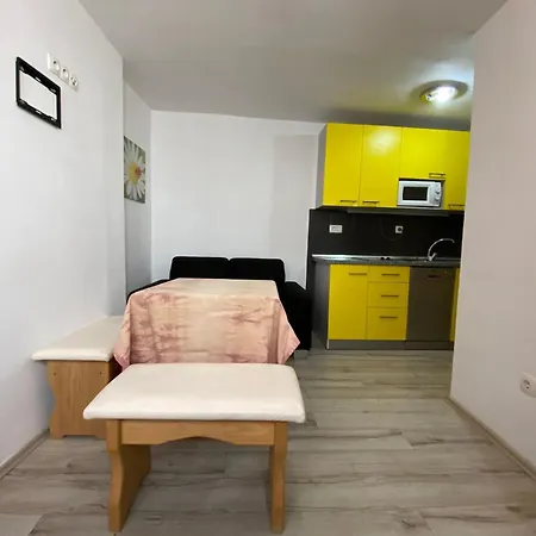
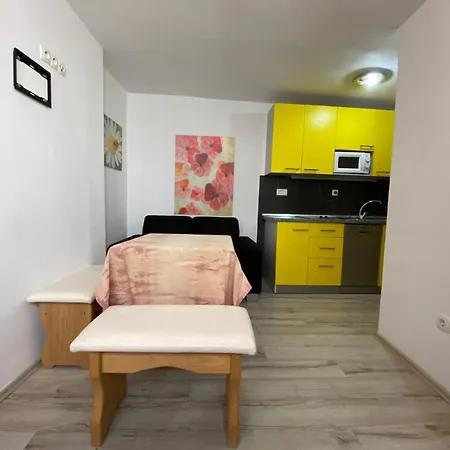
+ wall art (204, 176)
